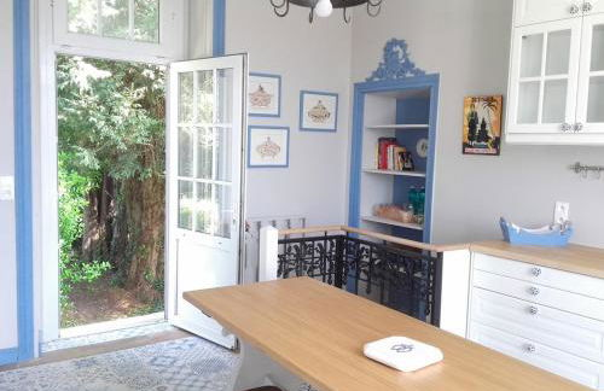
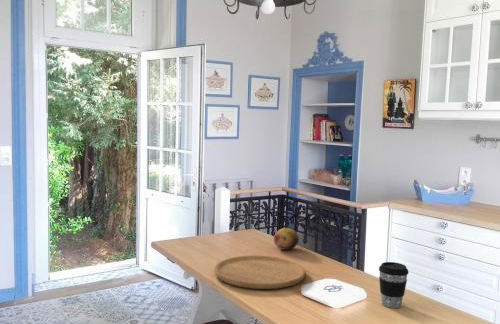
+ coffee cup (392, 285)
+ cutting board (259, 271)
+ fruit (286, 238)
